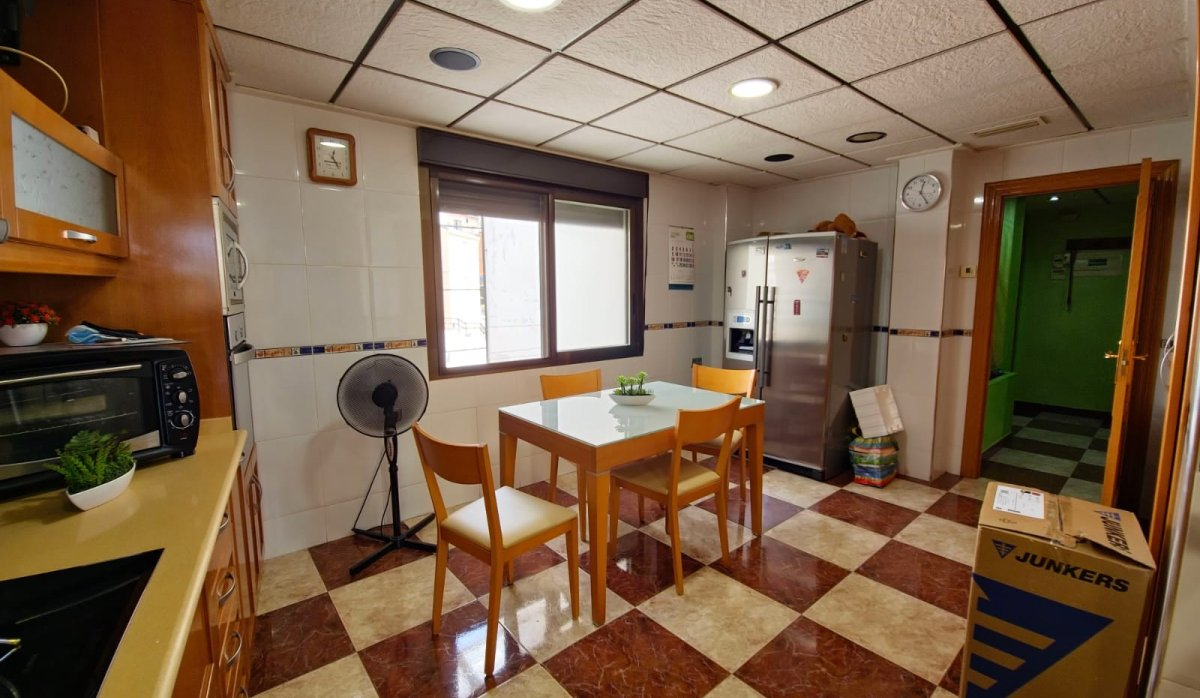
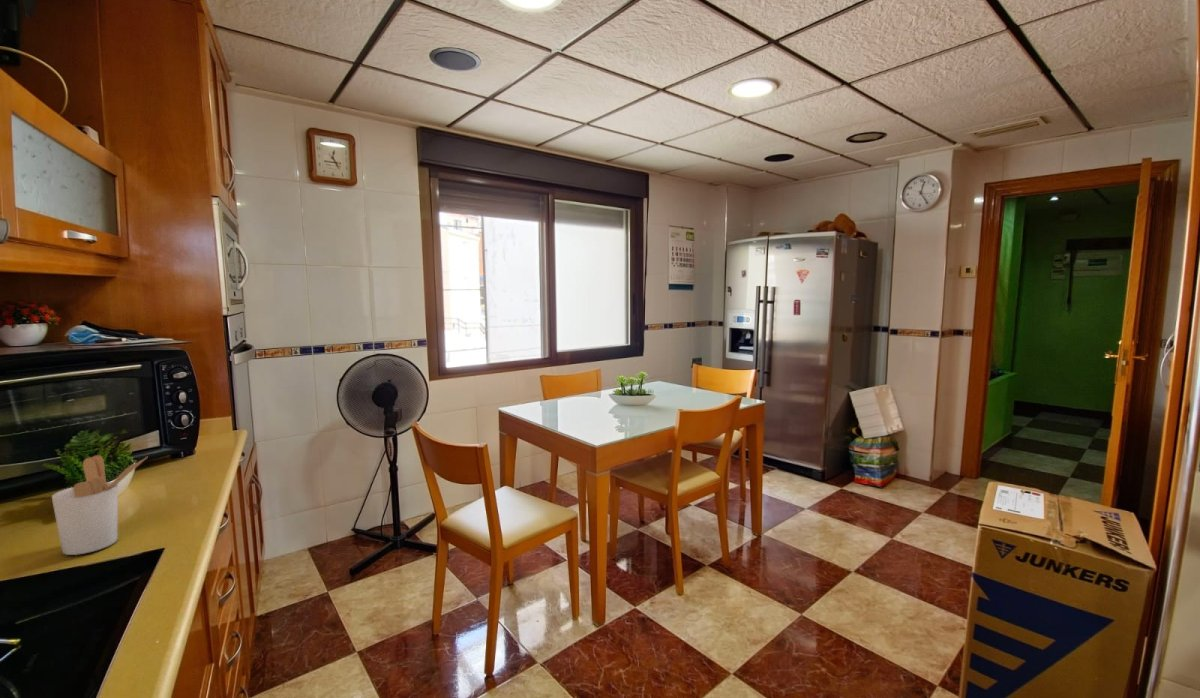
+ utensil holder (103, 501)
